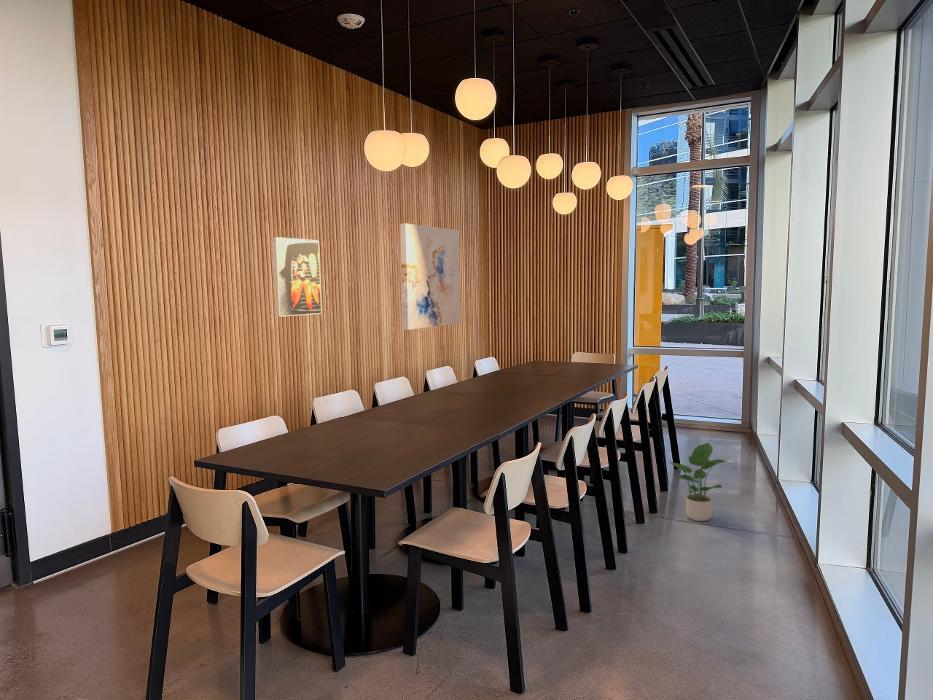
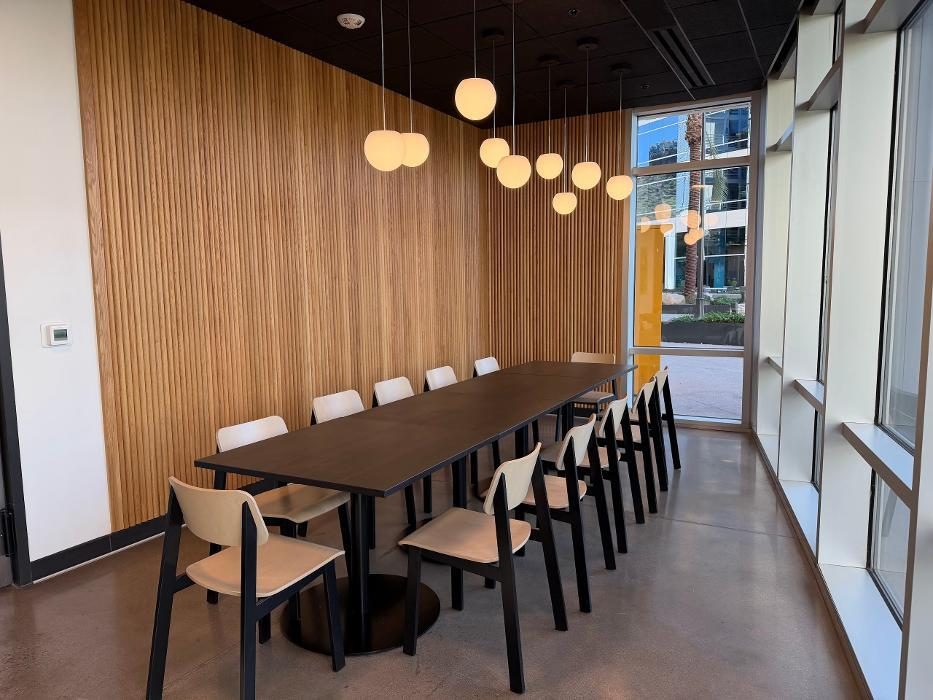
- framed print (298, 277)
- wall art (432, 277)
- potted plant (695, 481)
